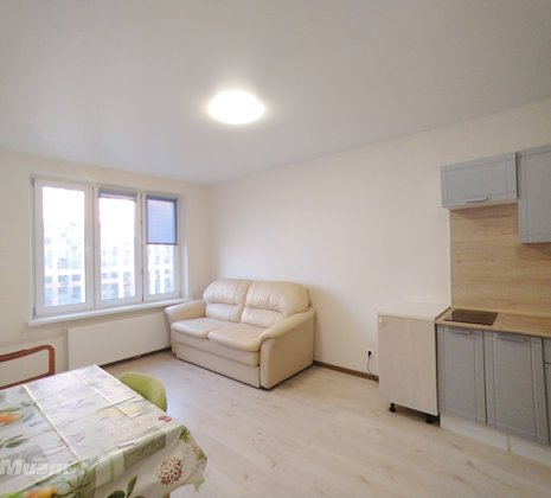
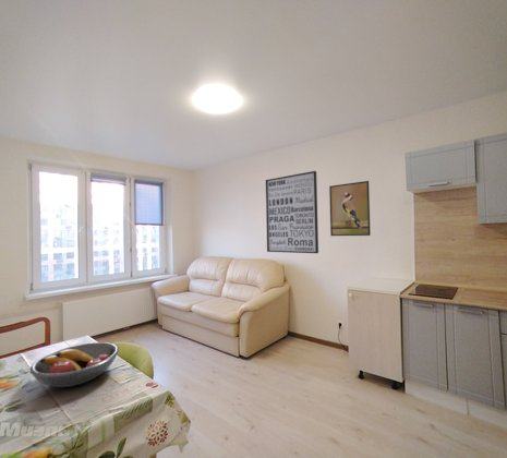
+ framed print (349, 209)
+ wall art (290, 214)
+ fruit bowl (77, 364)
